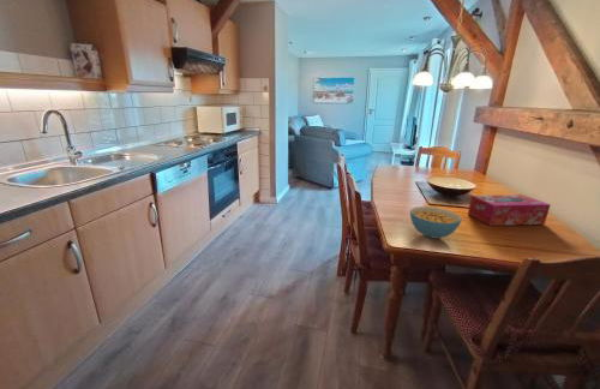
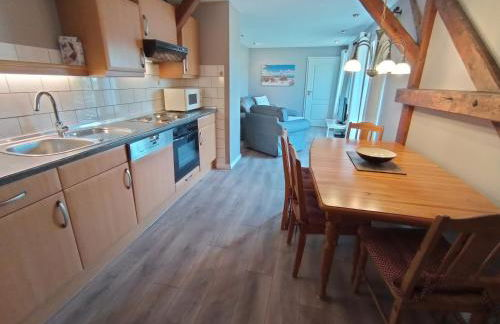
- cereal bowl (433, 225)
- tissue box (506, 209)
